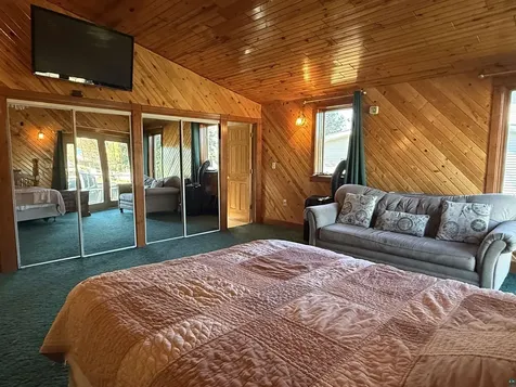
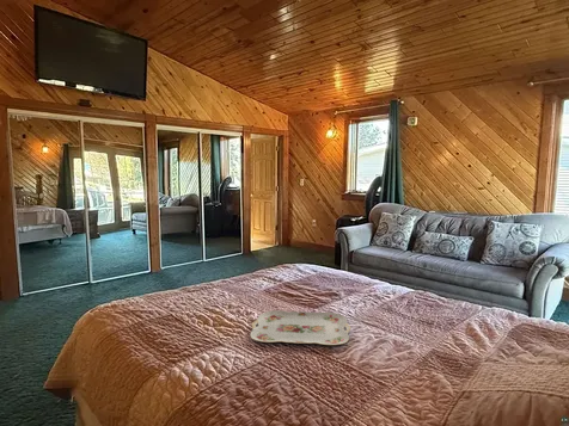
+ serving tray (300, 327)
